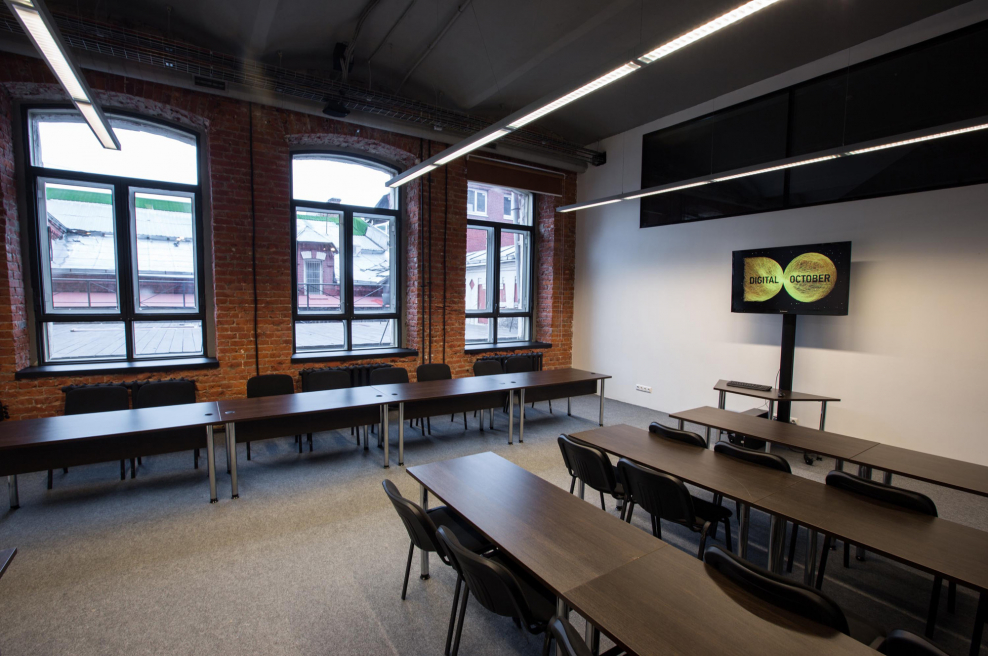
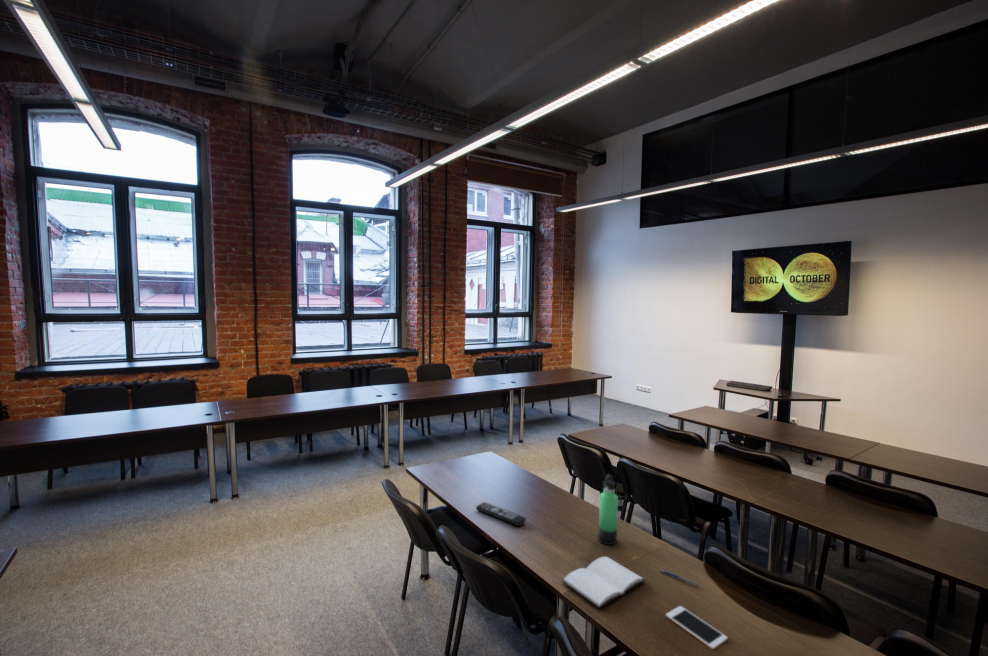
+ cell phone (695, 626)
+ pen (679, 577)
+ remote control (500, 513)
+ book (603, 579)
+ thermos bottle (608, 507)
